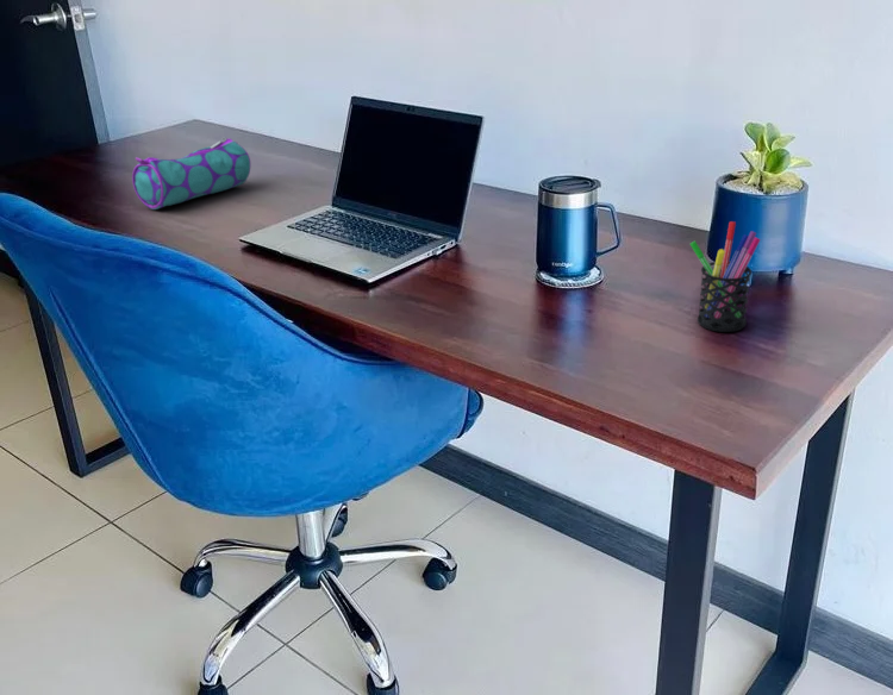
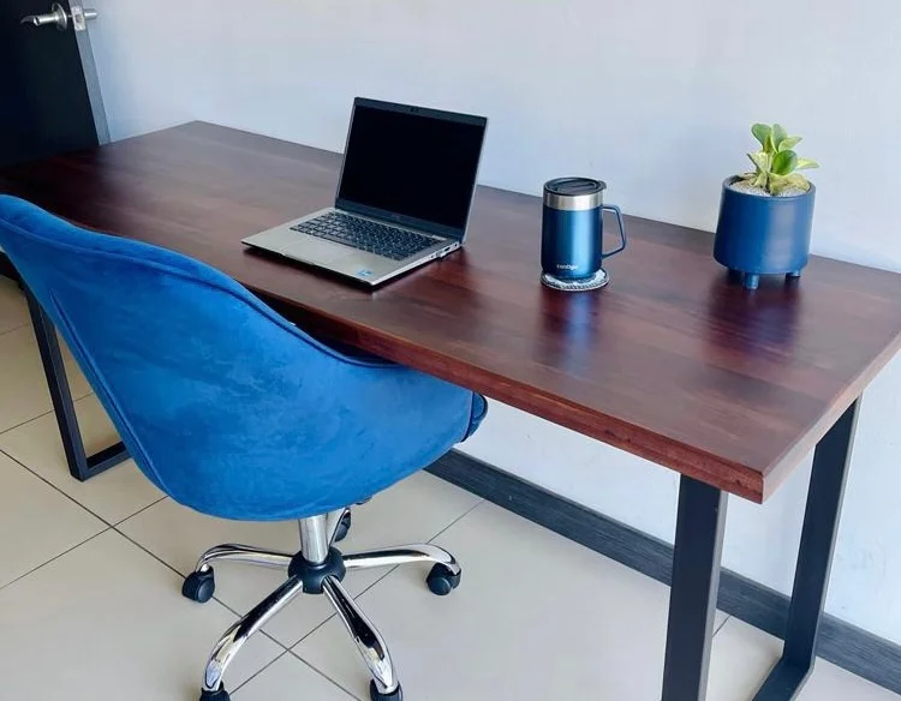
- pencil case (192, 171)
- pen holder (719, 275)
